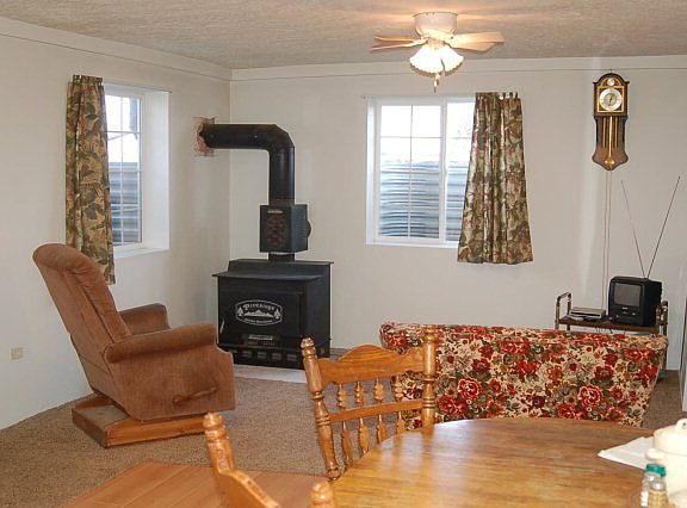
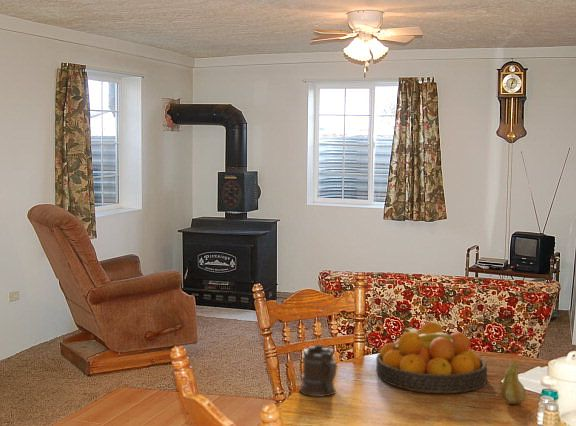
+ mug (322, 371)
+ fruit bowl (431, 352)
+ fruit (513, 382)
